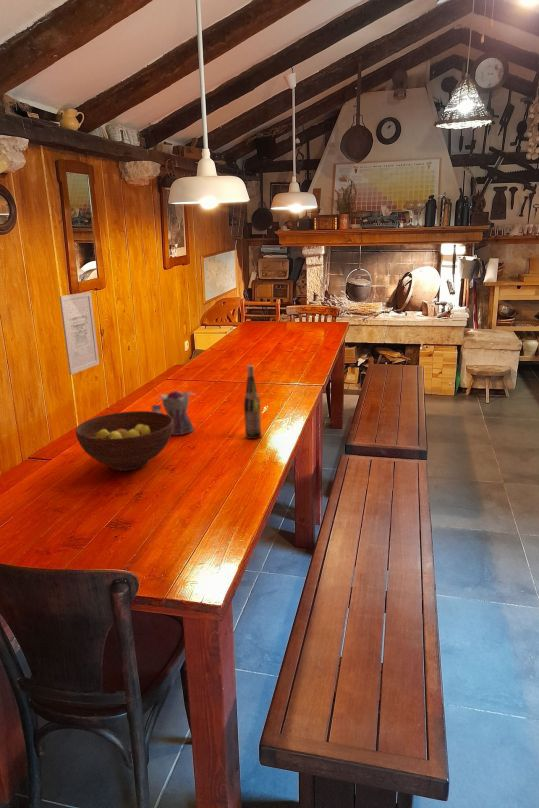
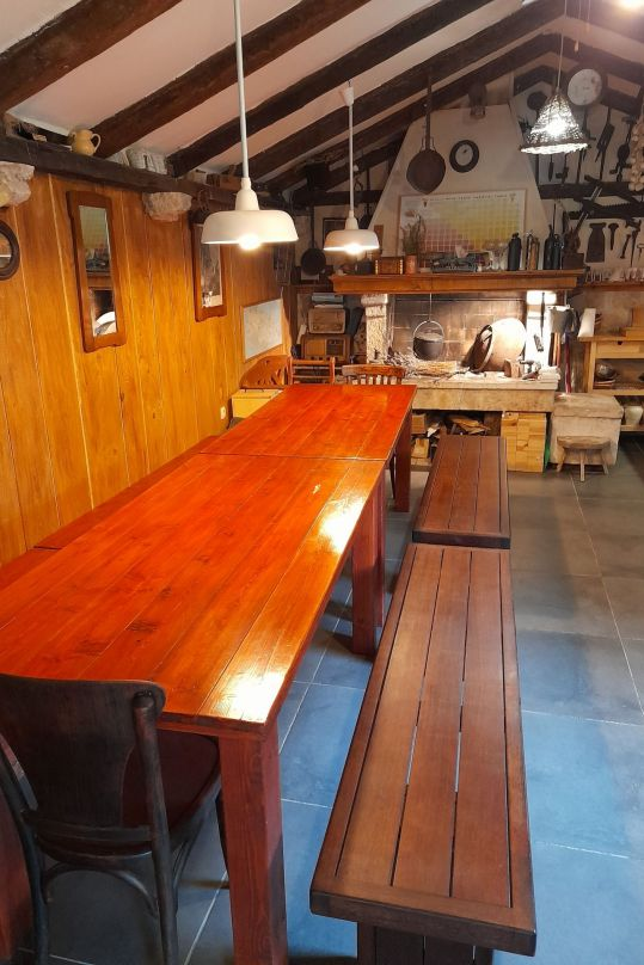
- wine bottle (251, 401)
- fruit bowl (127, 444)
- wall art (80, 332)
- teapot (172, 410)
